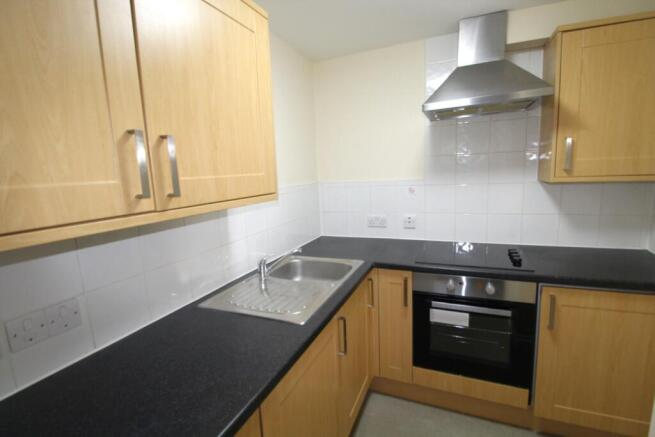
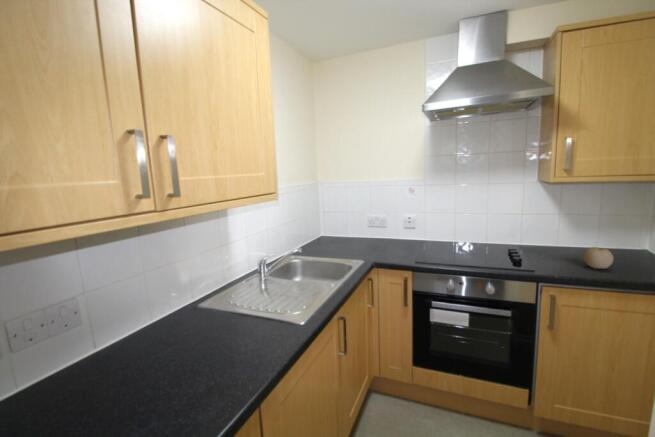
+ fruit (598, 258)
